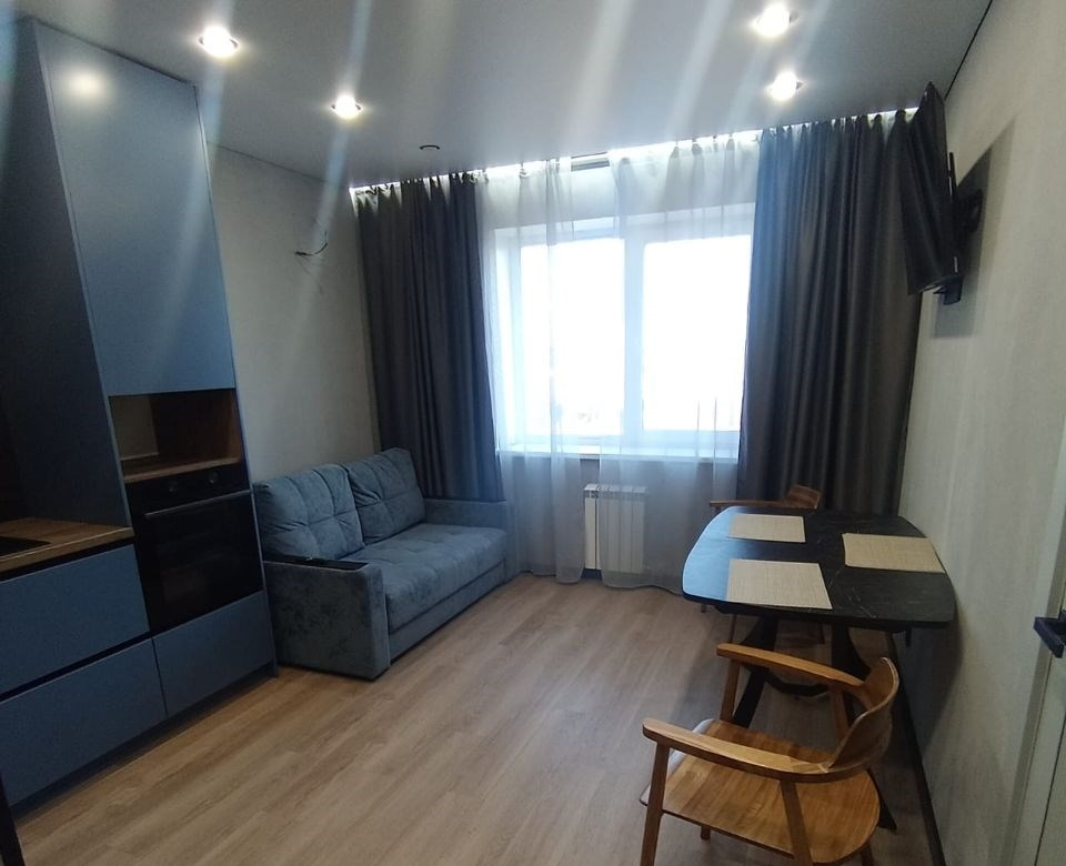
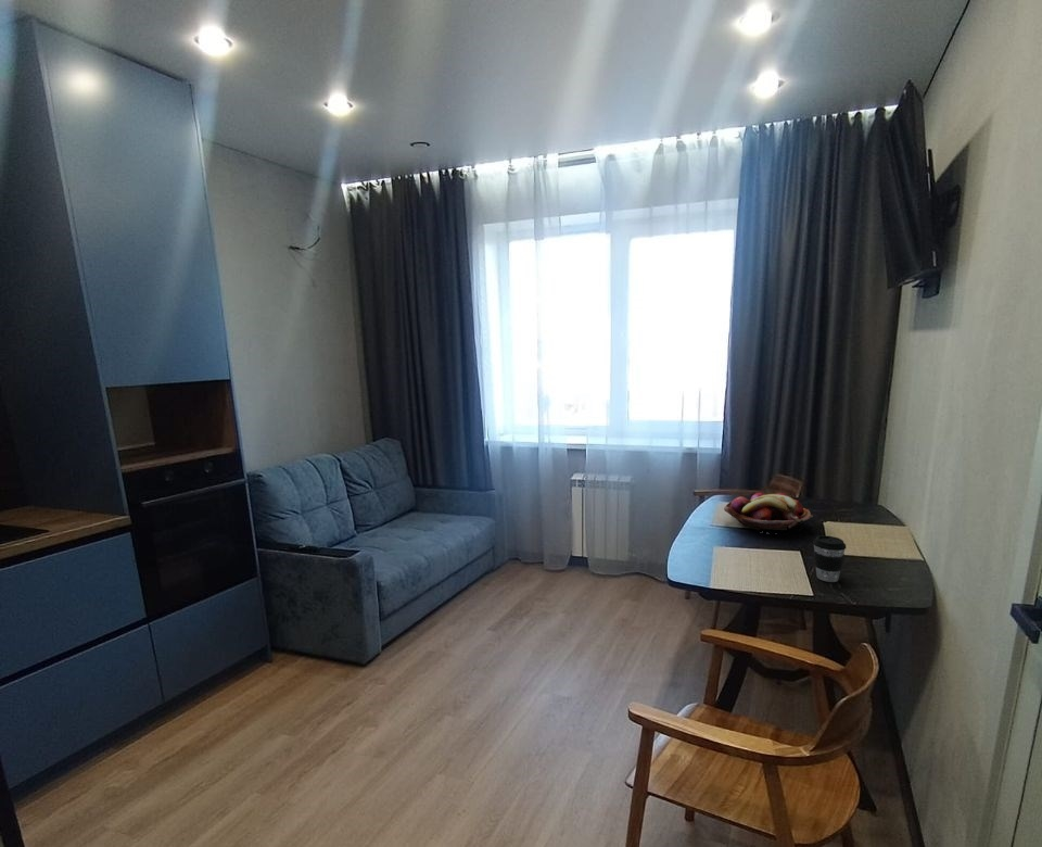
+ coffee cup (828, 558)
+ fruit basket (767, 508)
